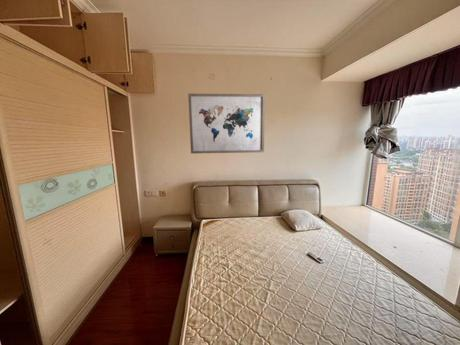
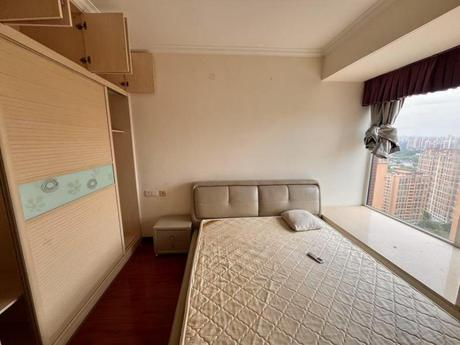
- wall art (227, 124)
